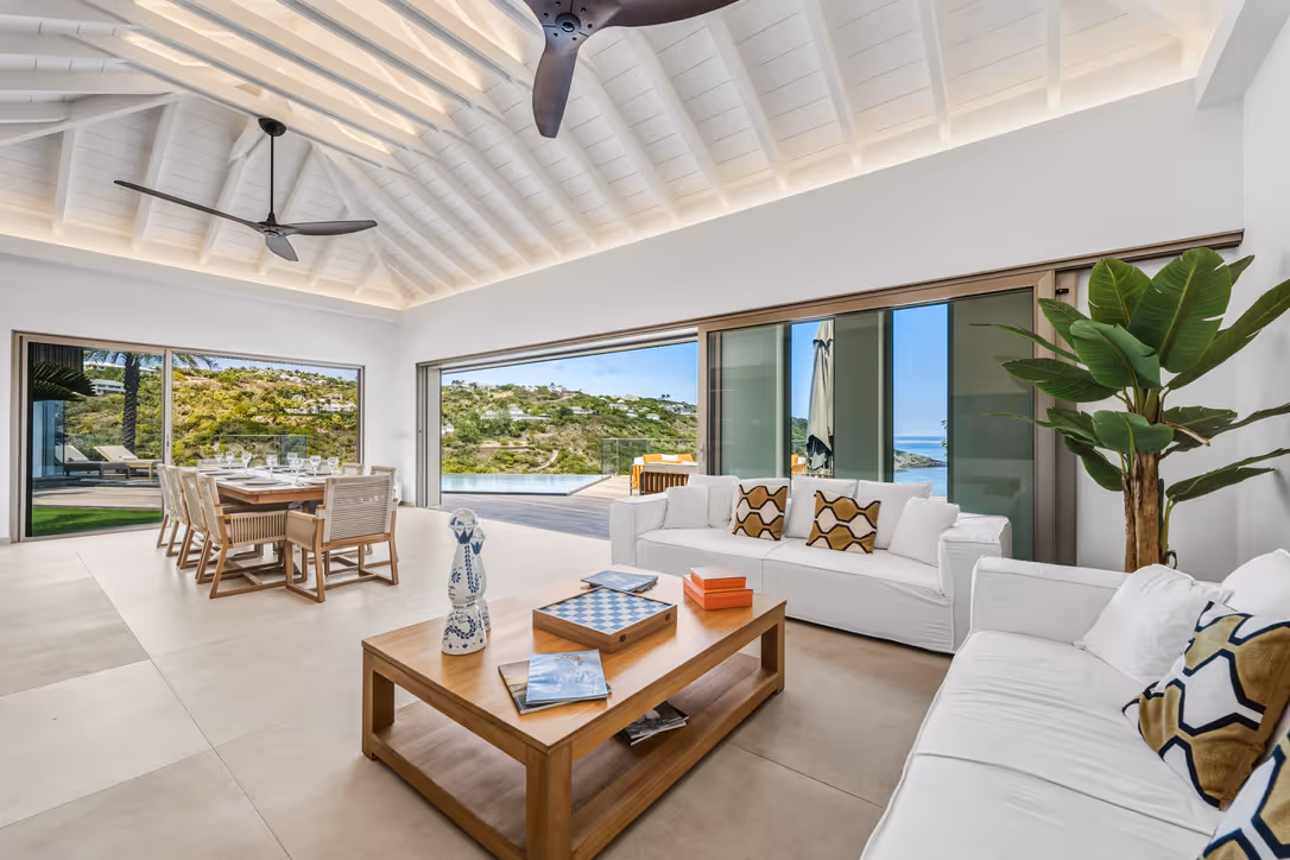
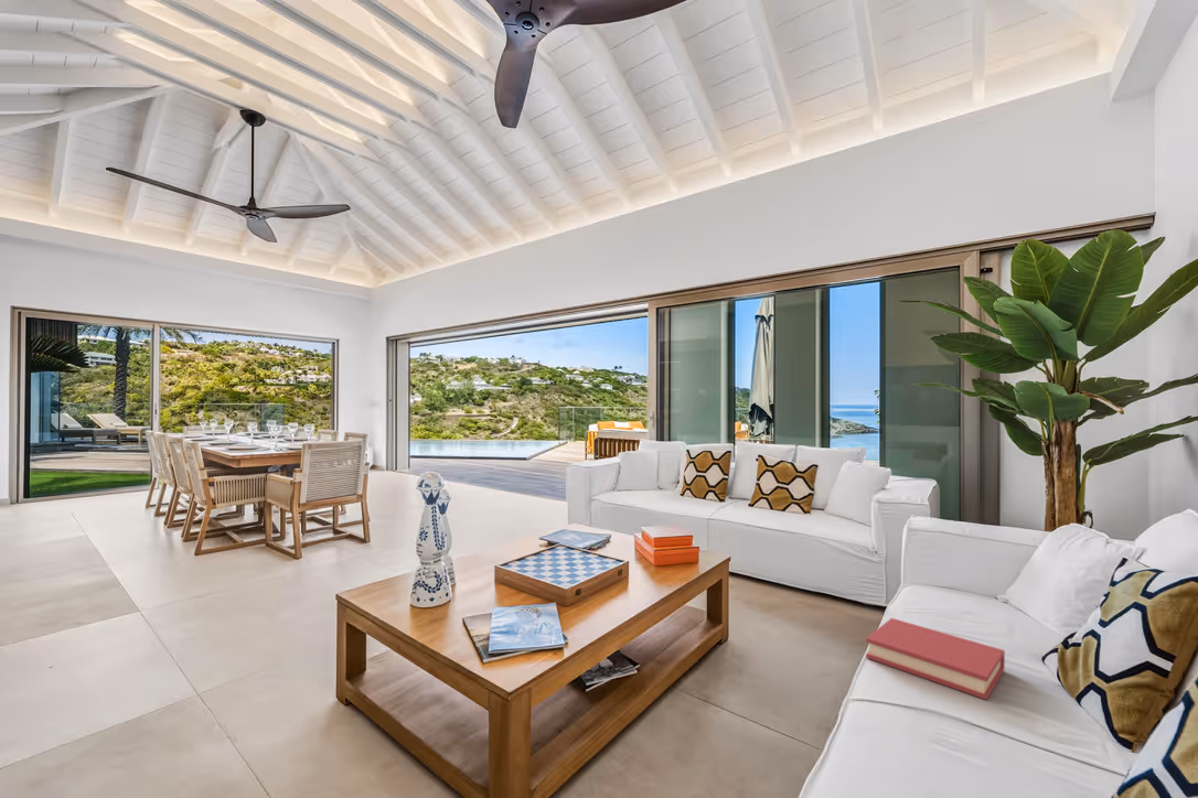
+ hardback book (933, 654)
